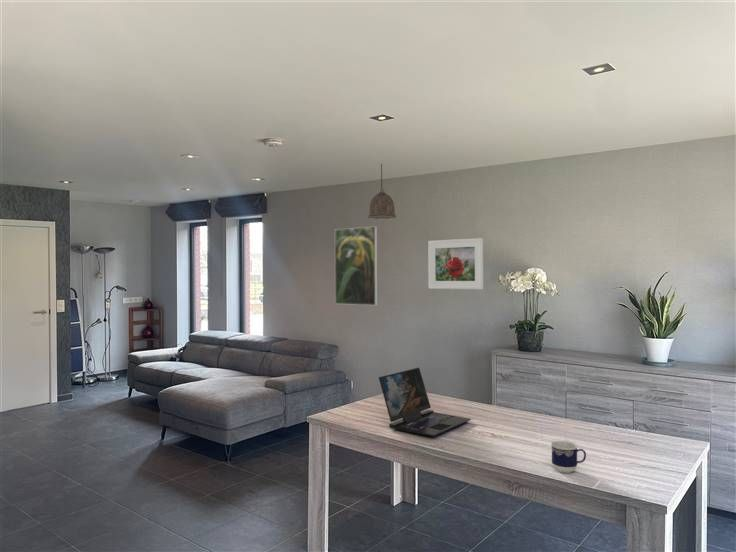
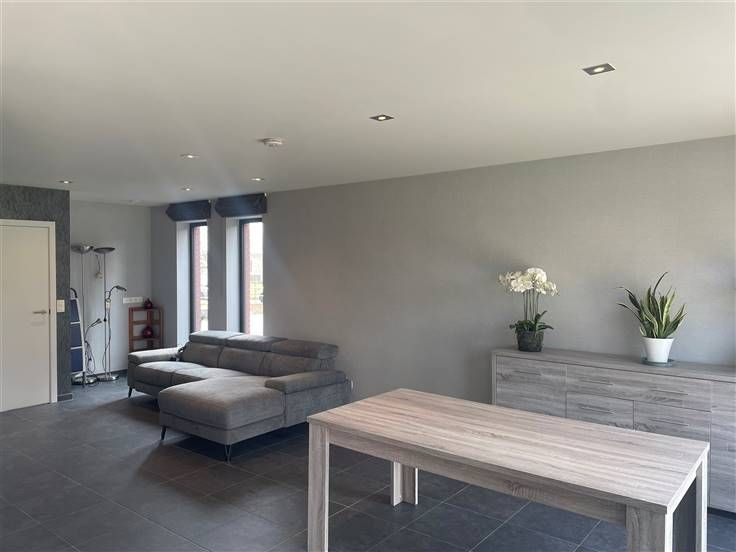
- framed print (454, 264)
- laptop (425, 399)
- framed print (355, 266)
- cup (568, 458)
- pendant lamp (381, 190)
